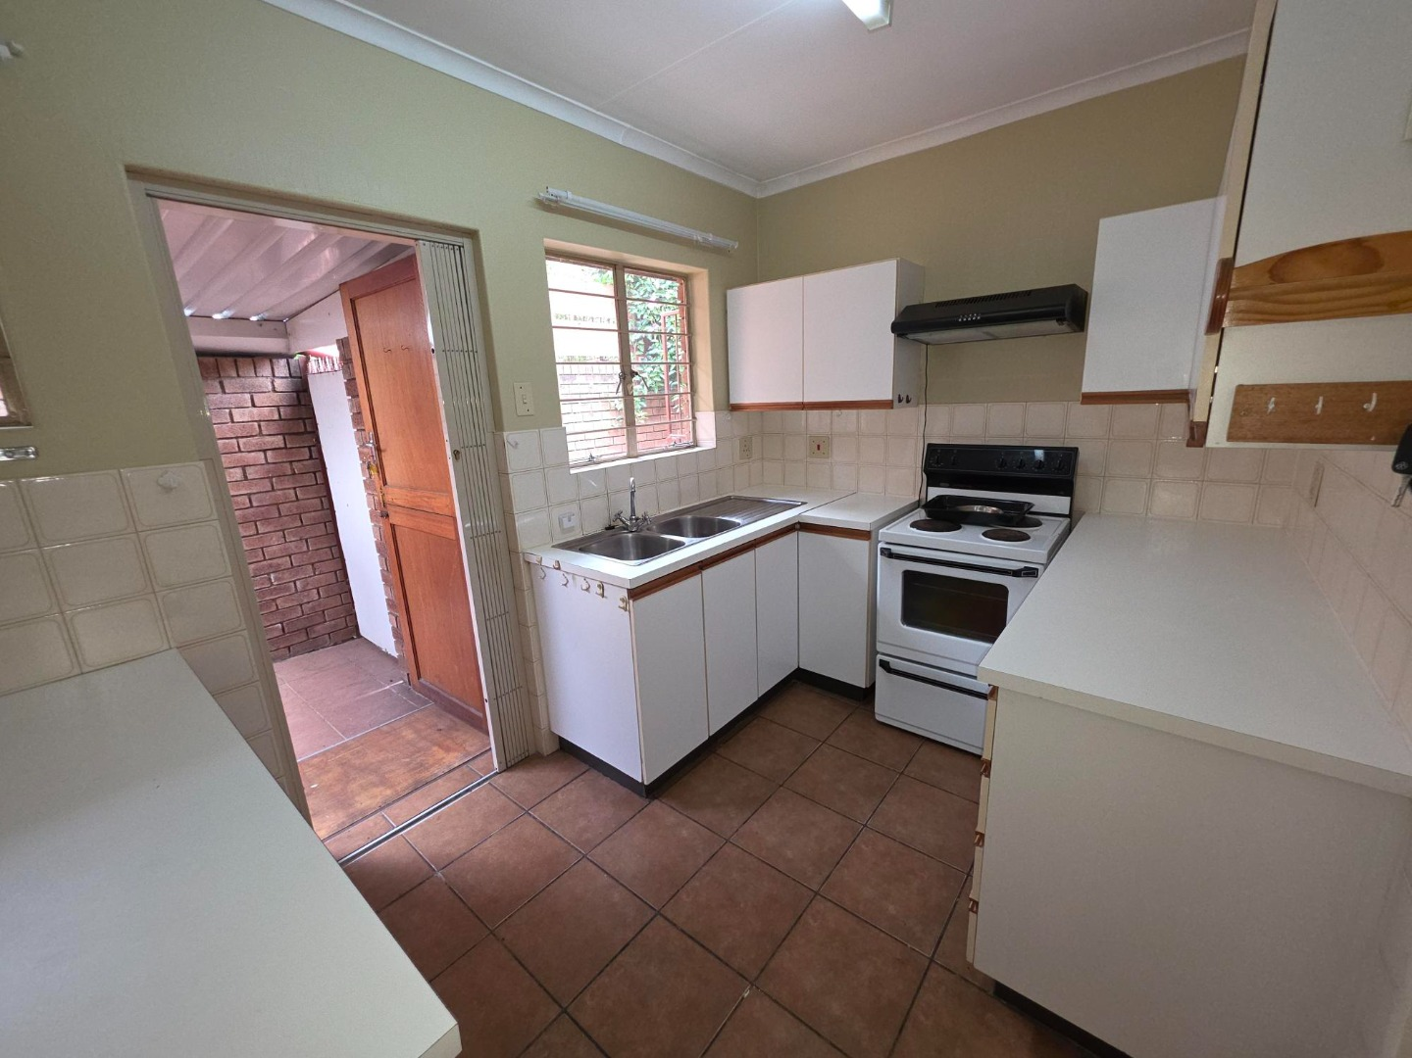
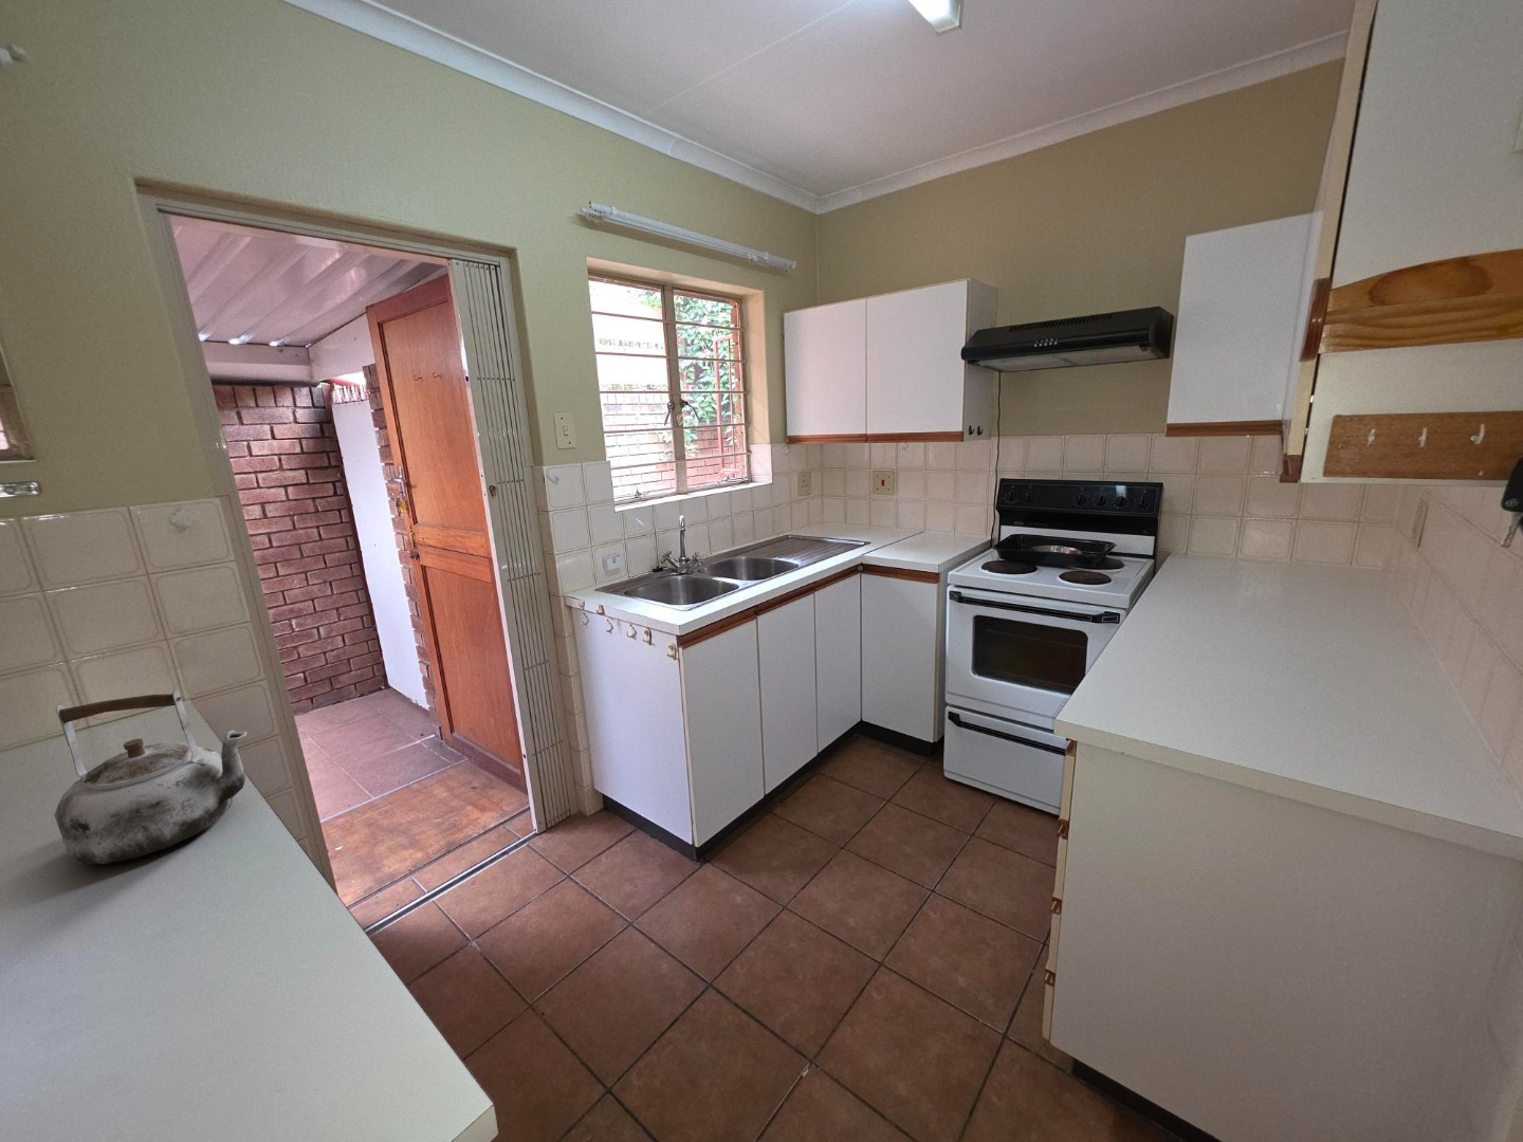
+ kettle (158, 763)
